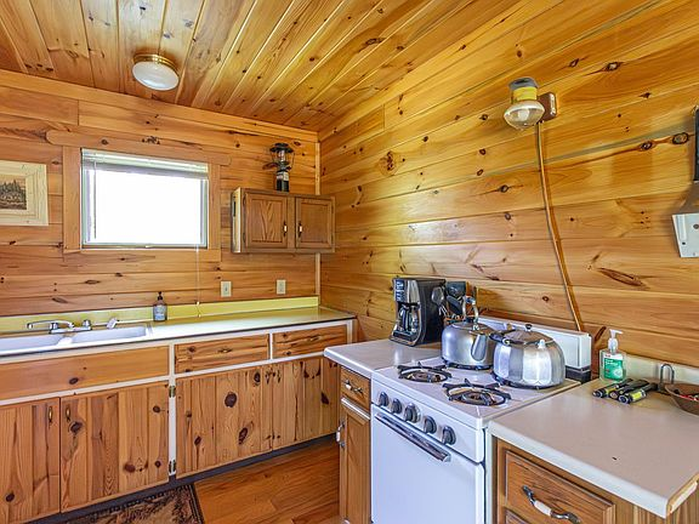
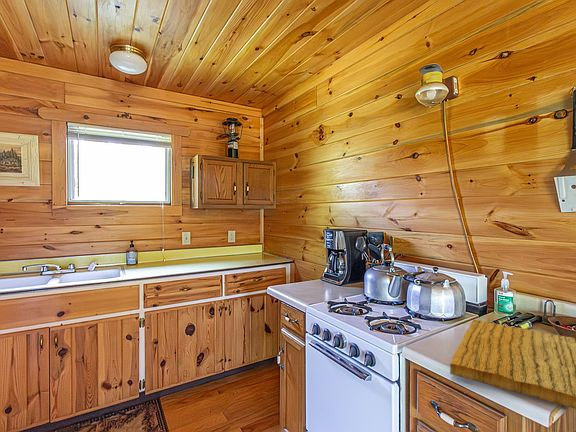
+ cutting board (517, 352)
